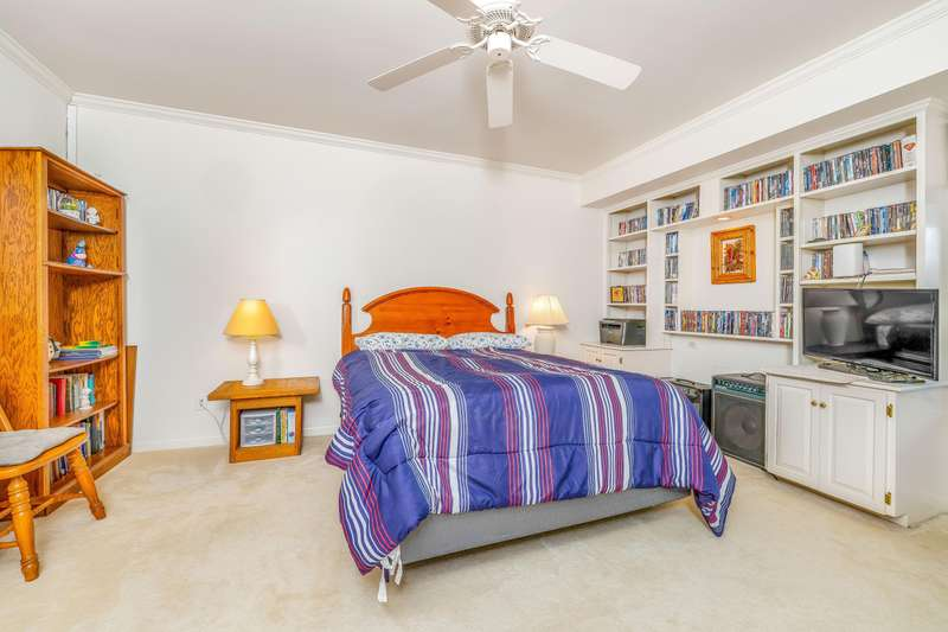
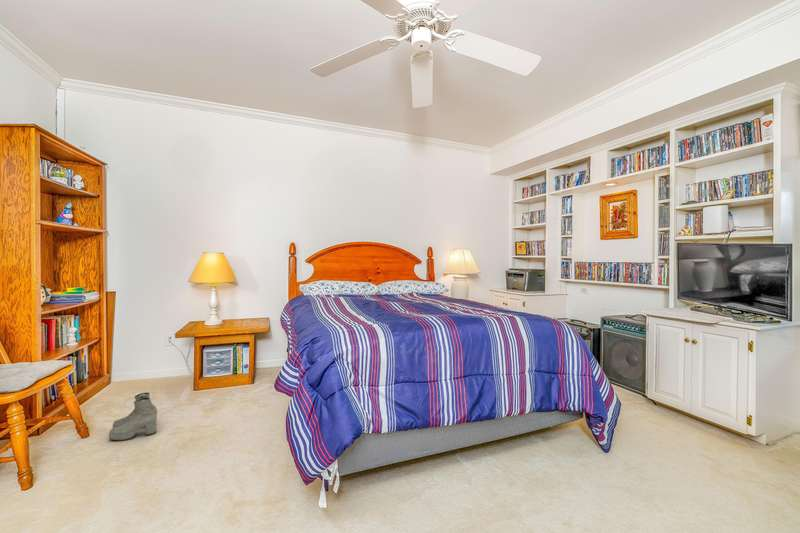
+ boots (134, 414)
